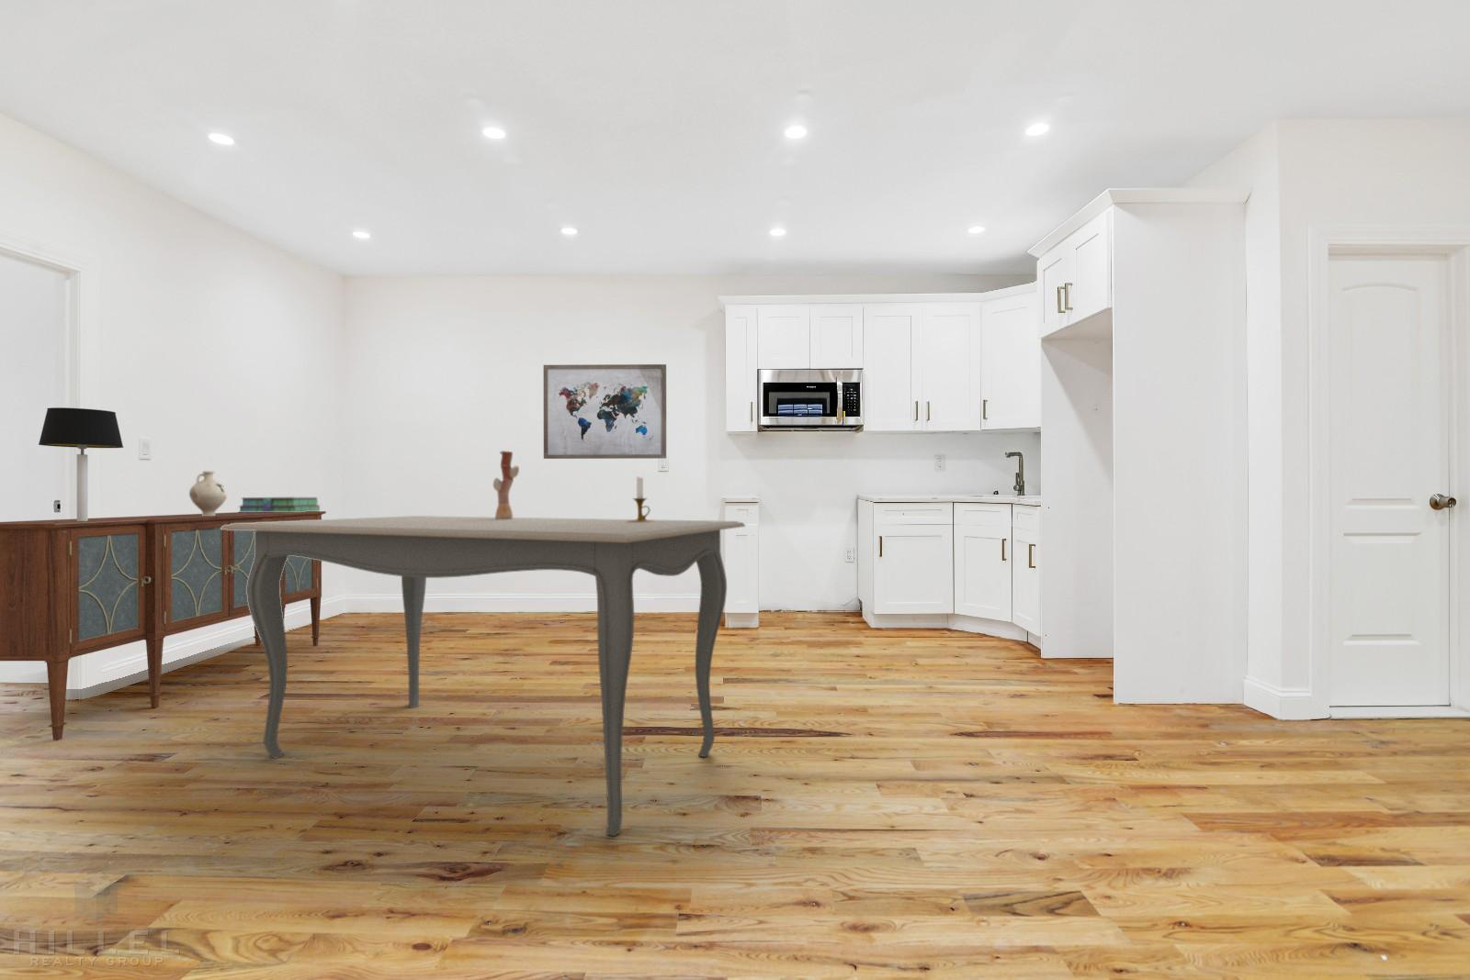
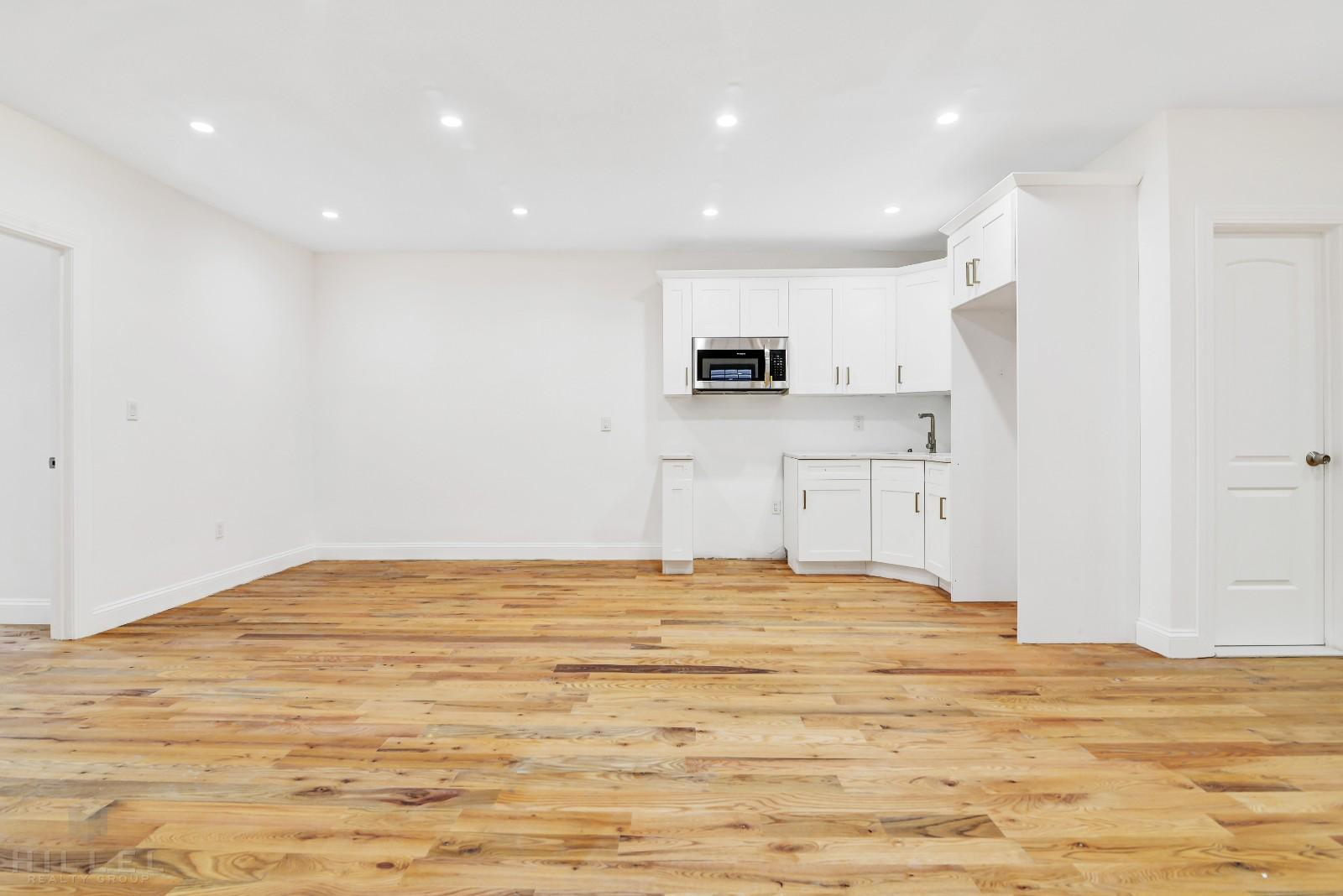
- stack of books (280, 504)
- sideboard (187, 598)
- table lamp (82, 465)
- decorative vase (209, 493)
- wall art (604, 411)
- dining table (478, 574)
- vase (506, 485)
- candlestick (639, 499)
